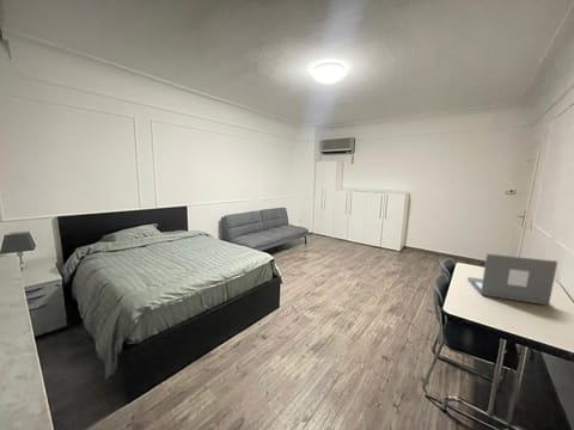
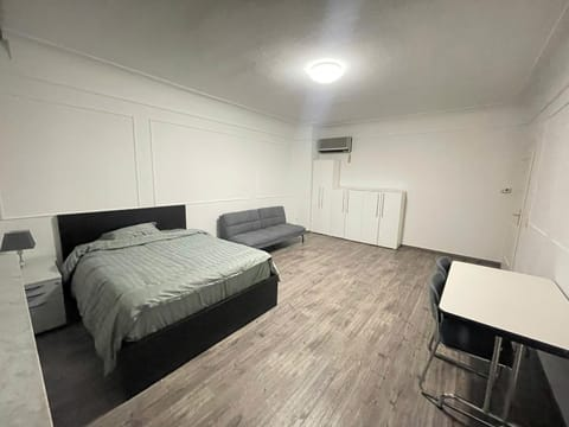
- laptop (507, 271)
